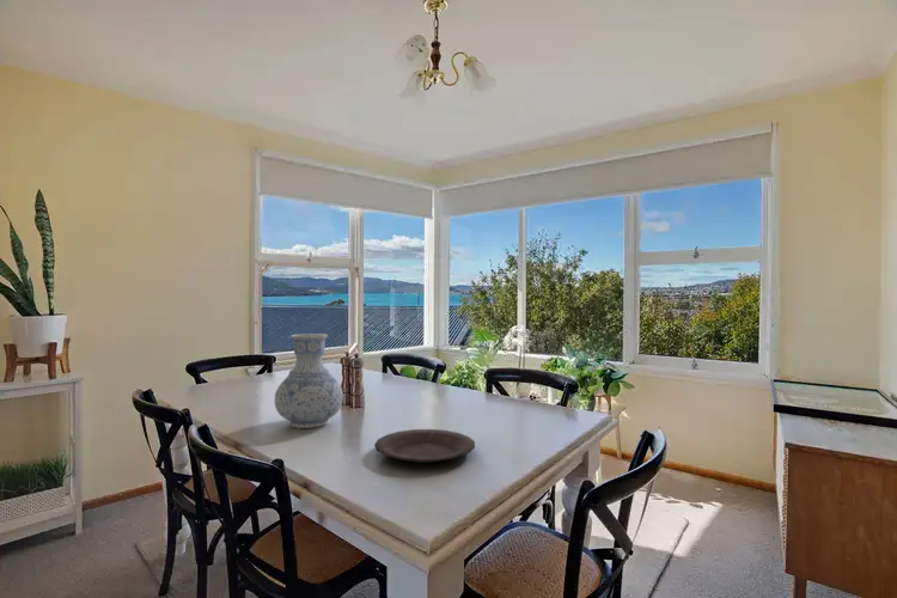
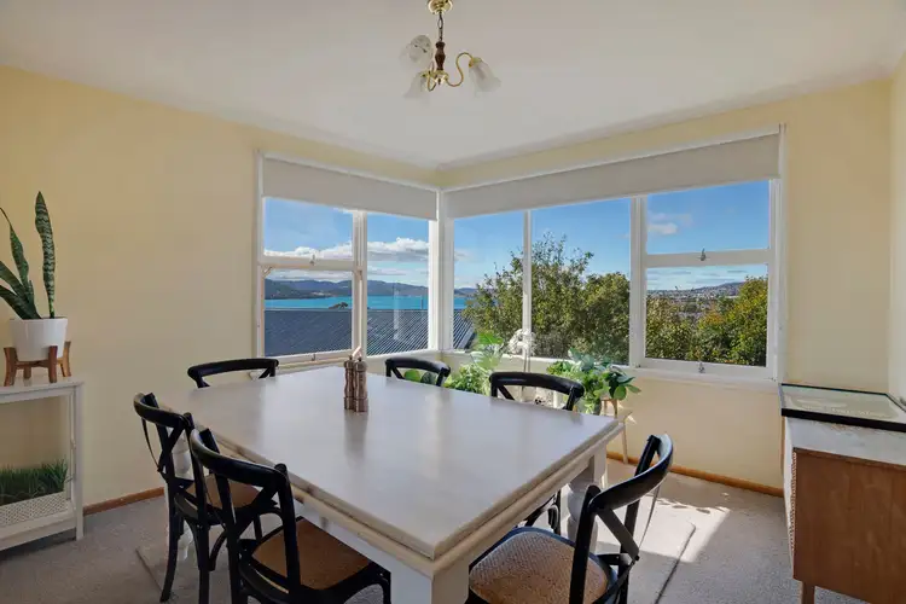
- plate (425, 447)
- vase (309, 378)
